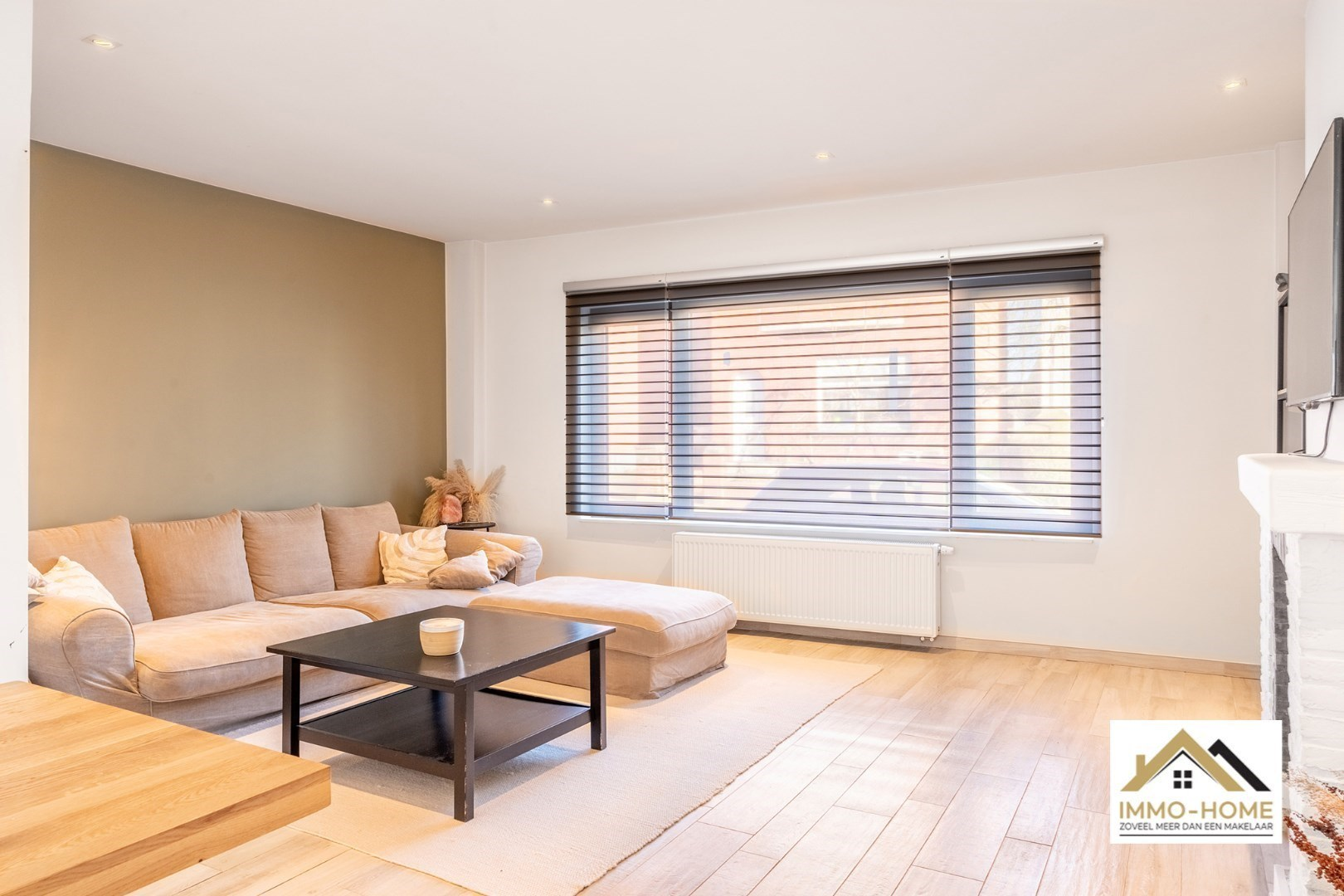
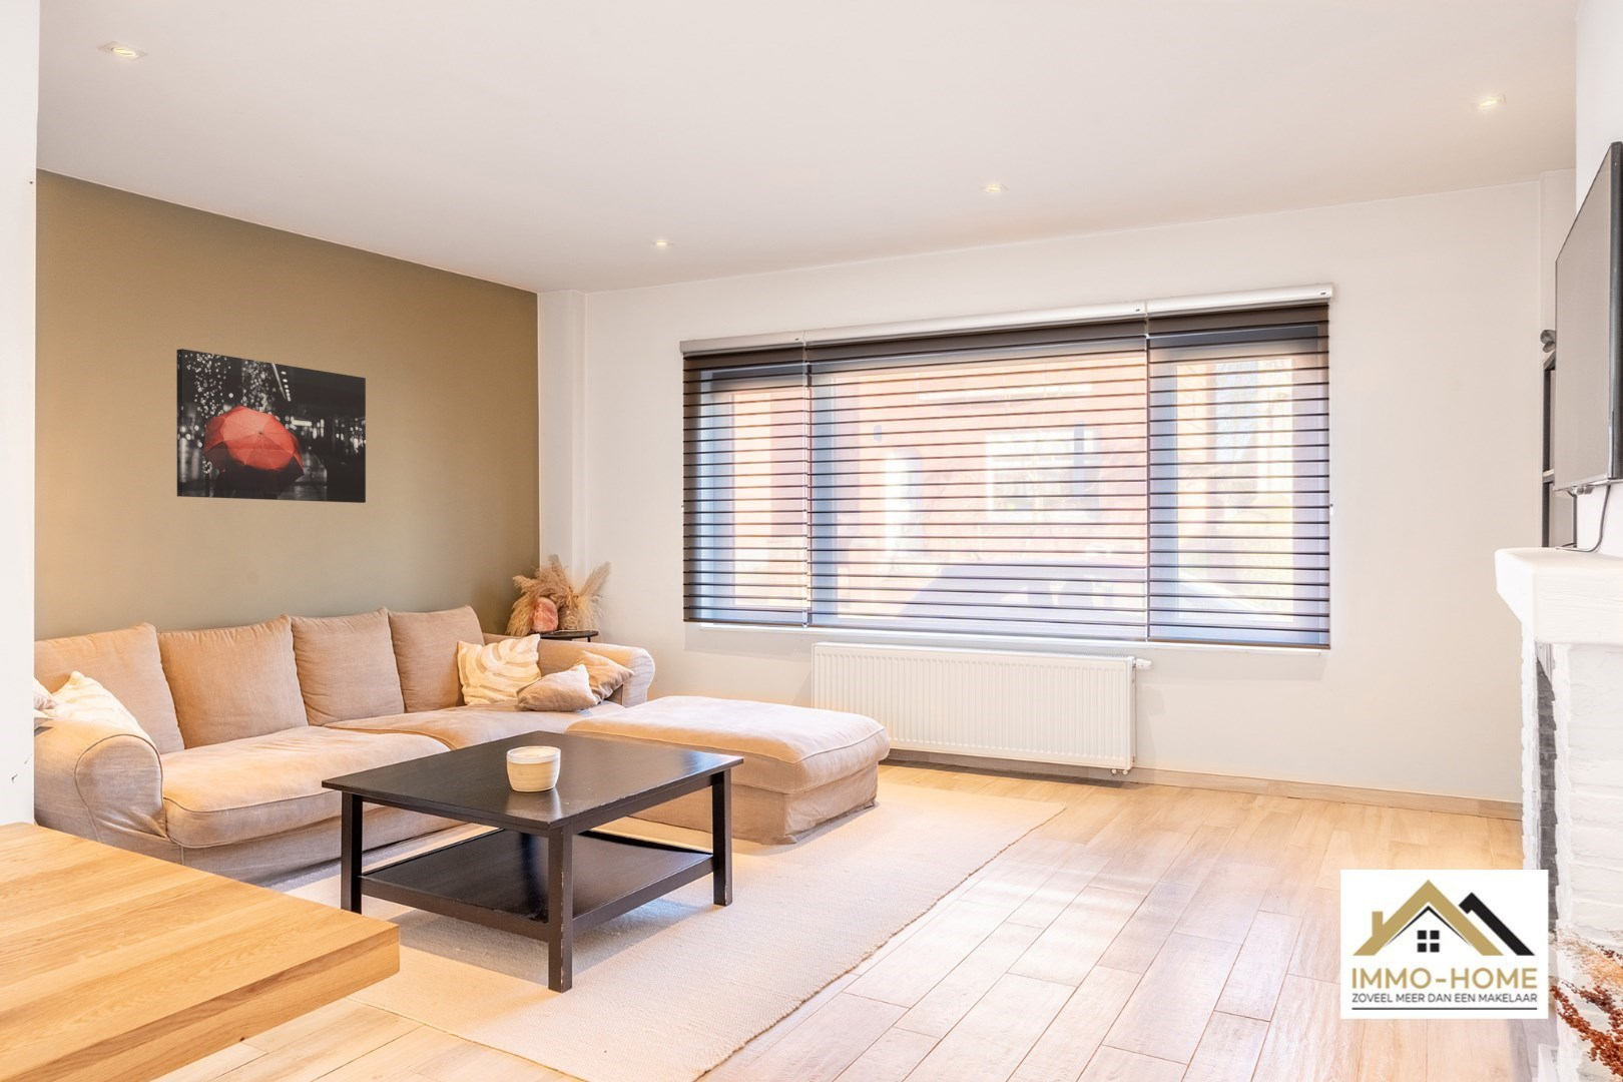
+ wall art (279, 432)
